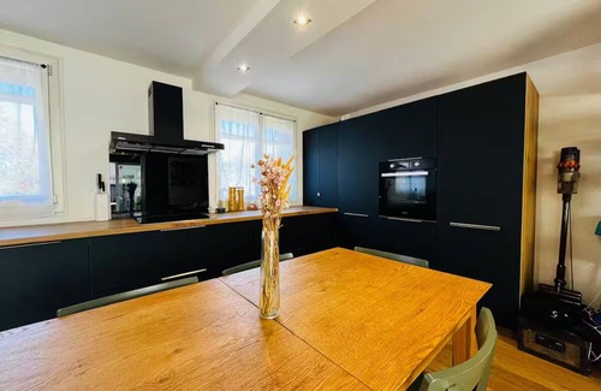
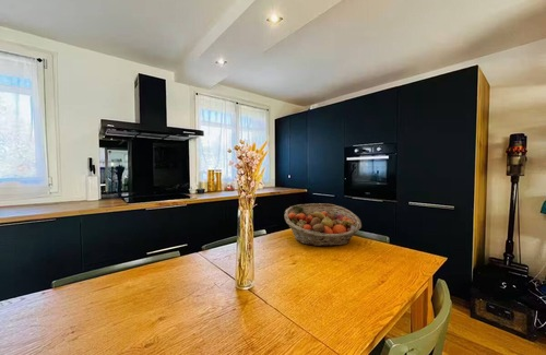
+ fruit basket (321, 223)
